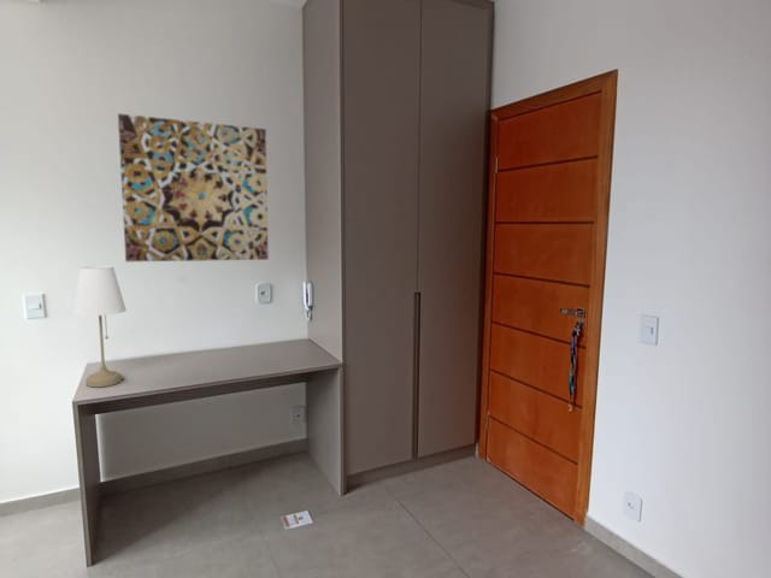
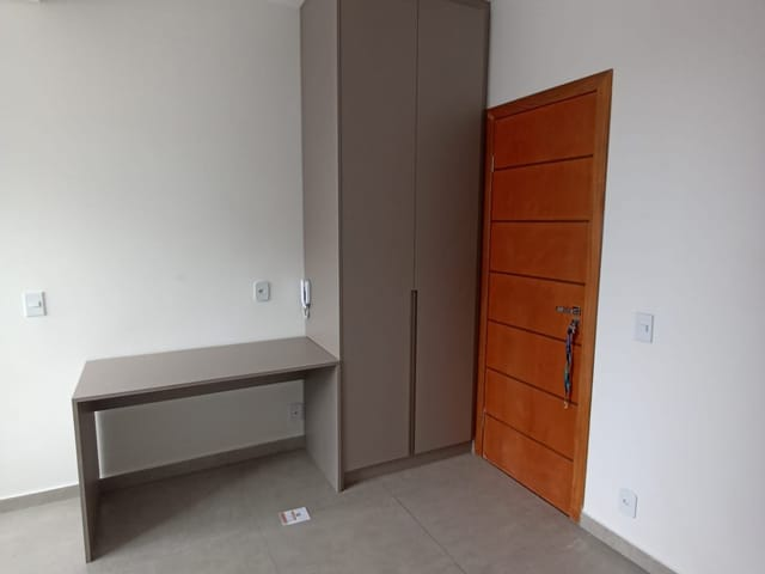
- desk lamp (100, 325)
- wall art (199, 191)
